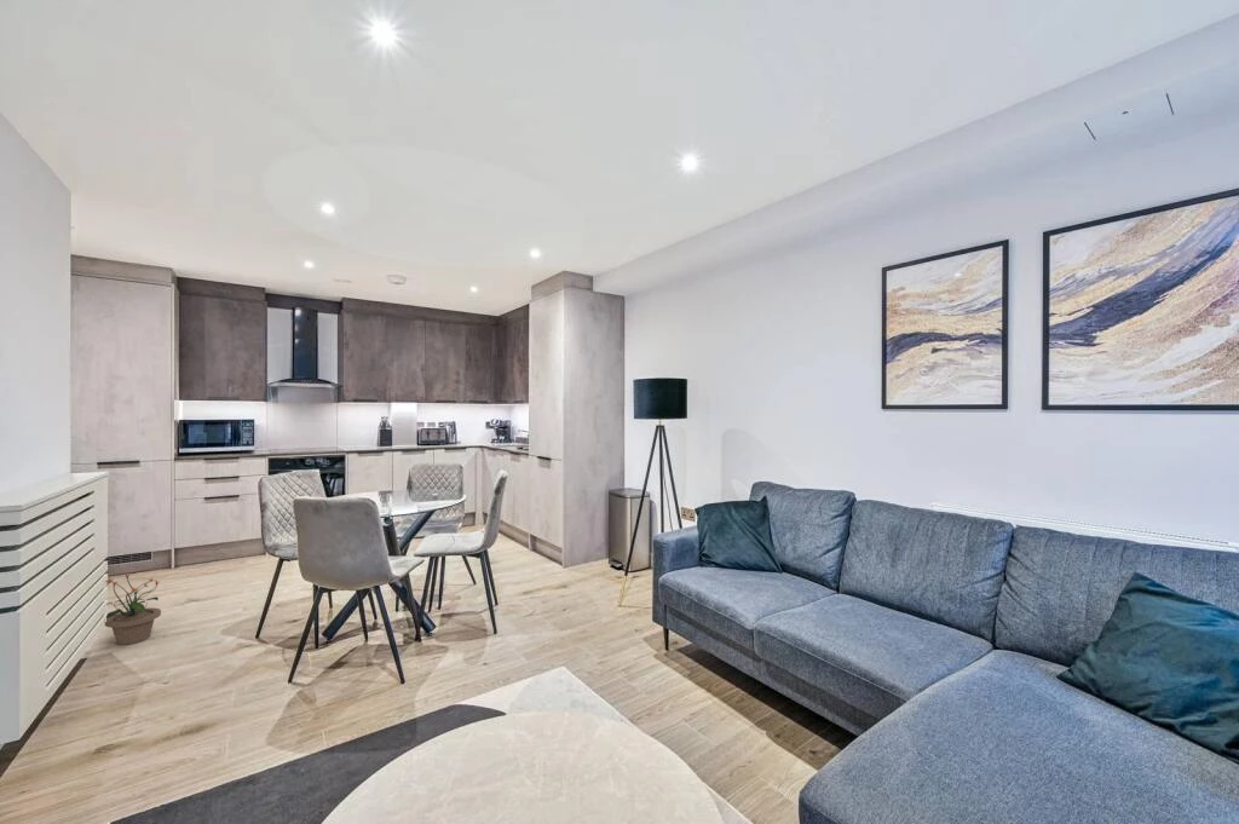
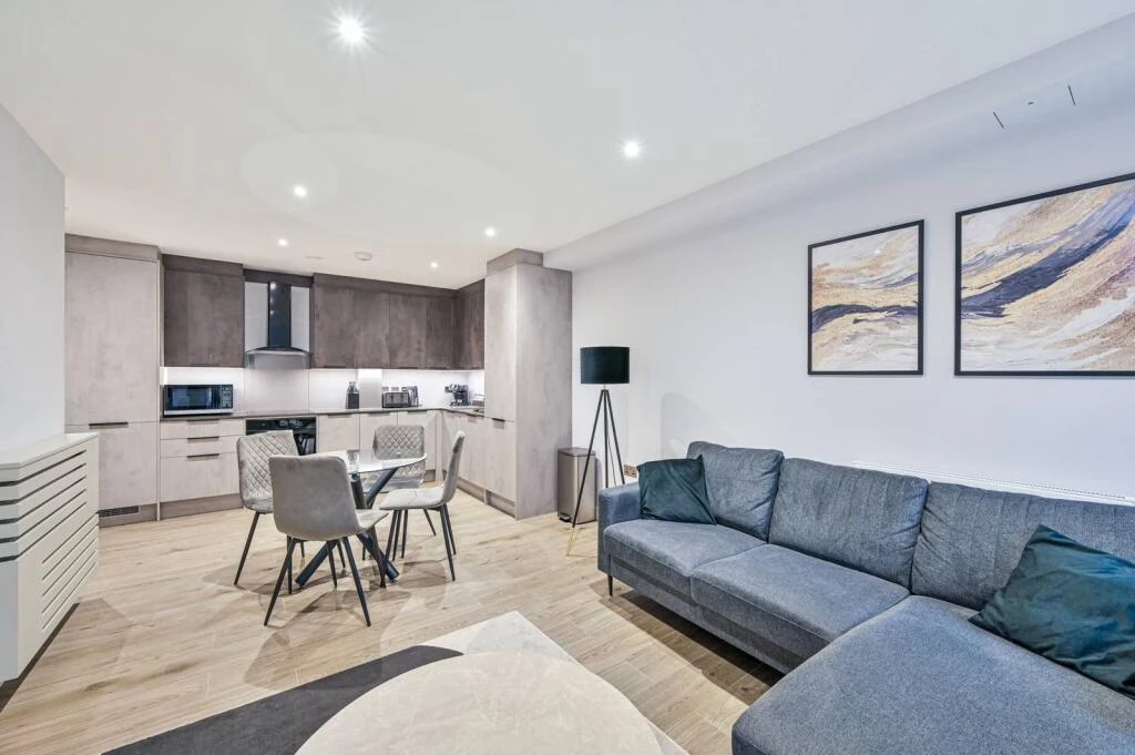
- potted plant (129, 607)
